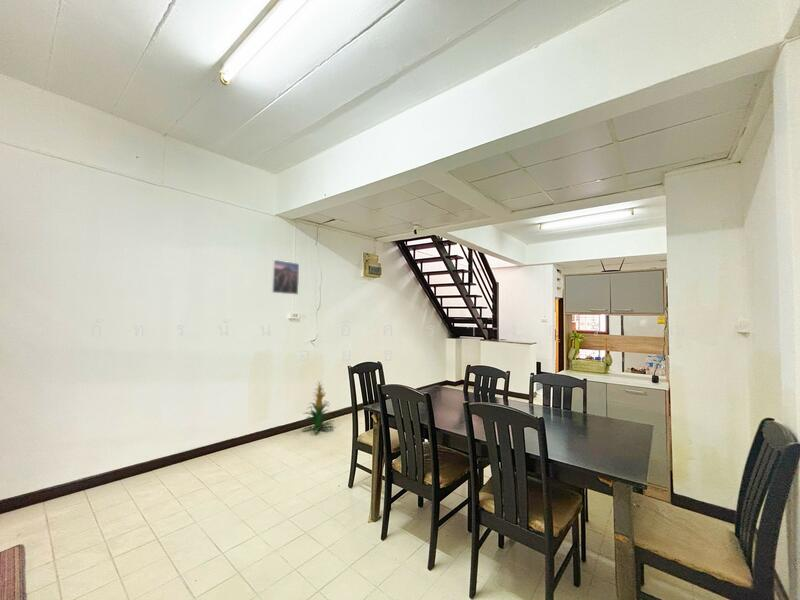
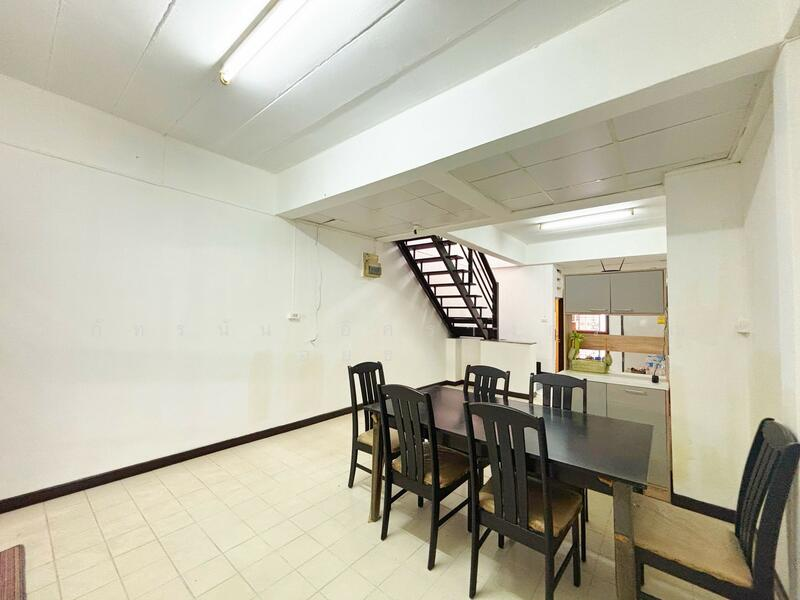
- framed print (285, 277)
- indoor plant (319, 404)
